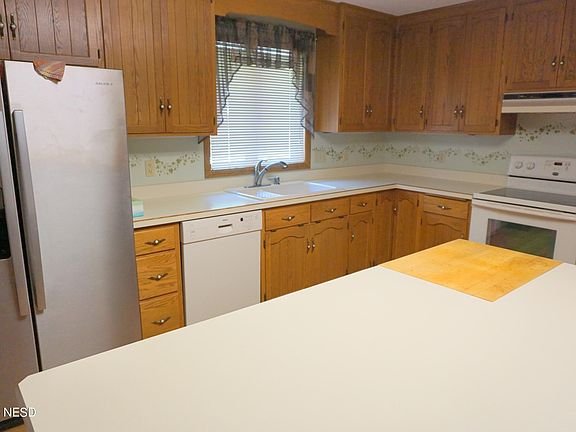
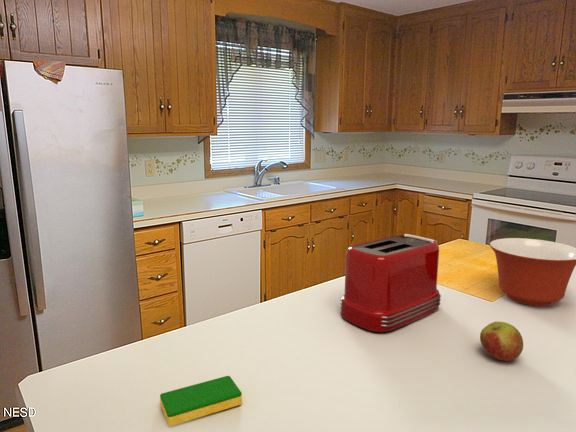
+ apple (501, 340)
+ dish sponge (201, 399)
+ mixing bowl (532, 273)
+ toaster (392, 277)
